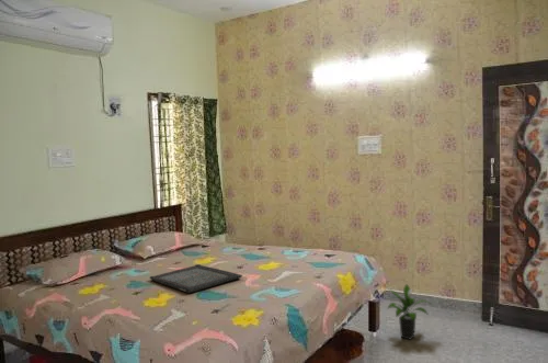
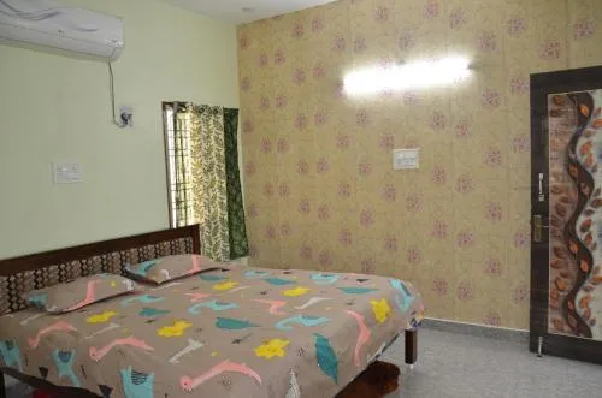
- serving tray (195, 276)
- potted plant (408, 313)
